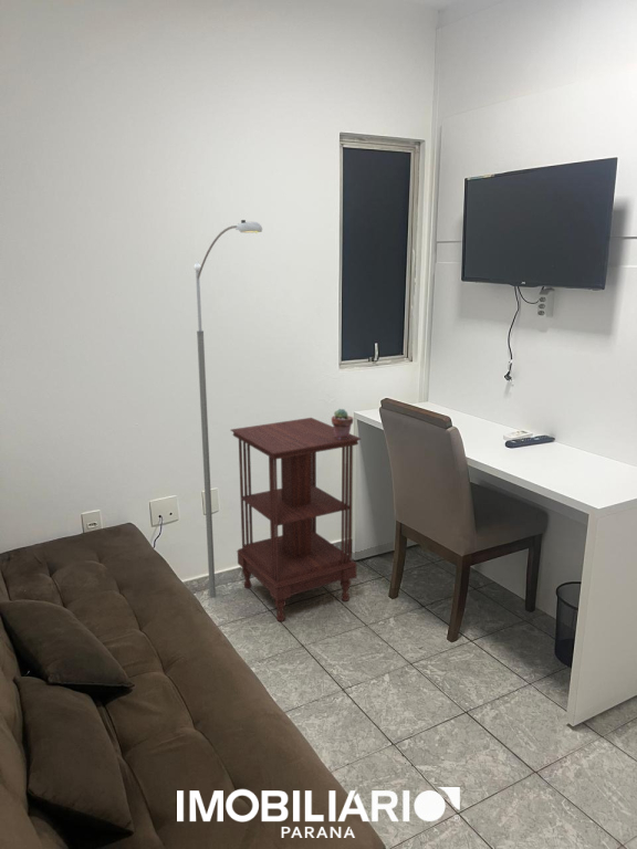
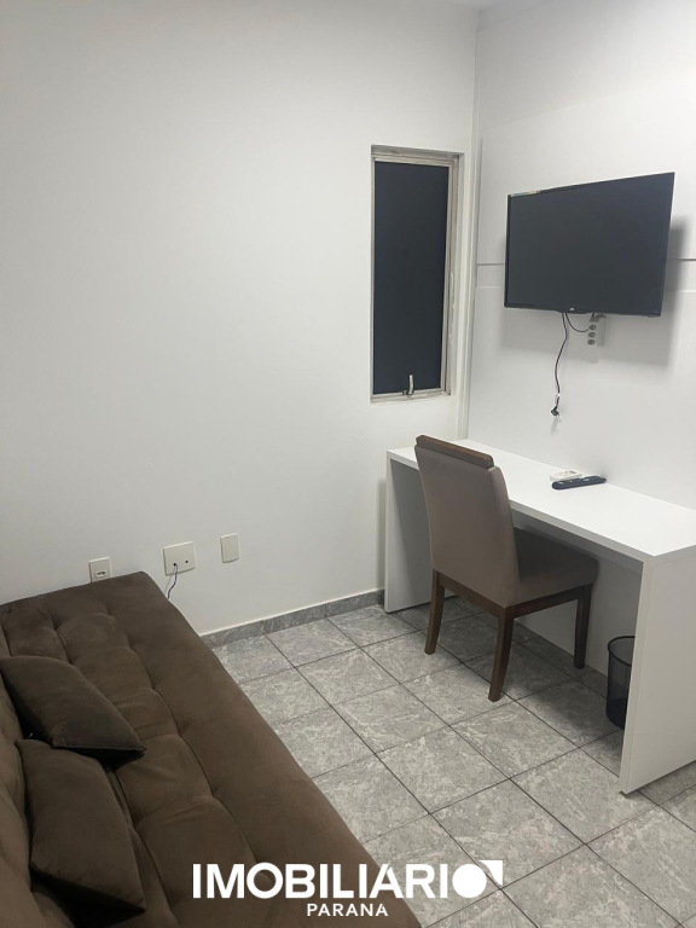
- side table (294, 515)
- street lamp (208, 442)
- potted succulent (342, 422)
